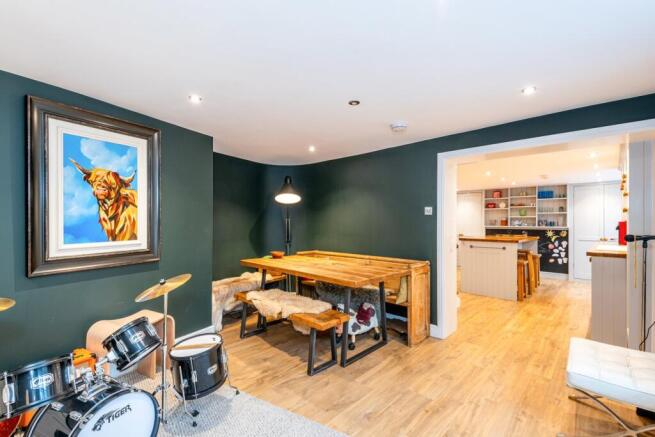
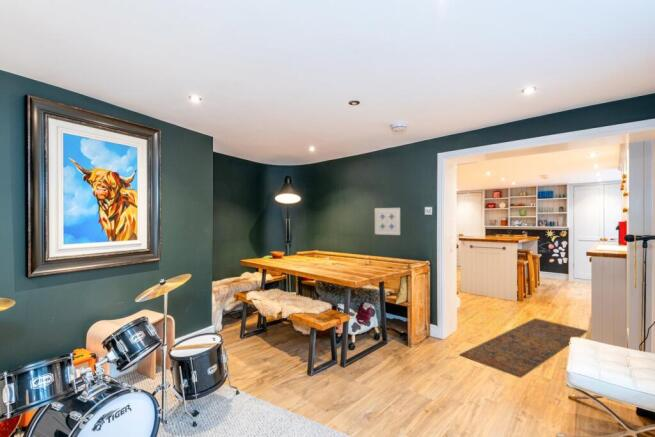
+ rug (529, 341)
+ wall art (387, 221)
